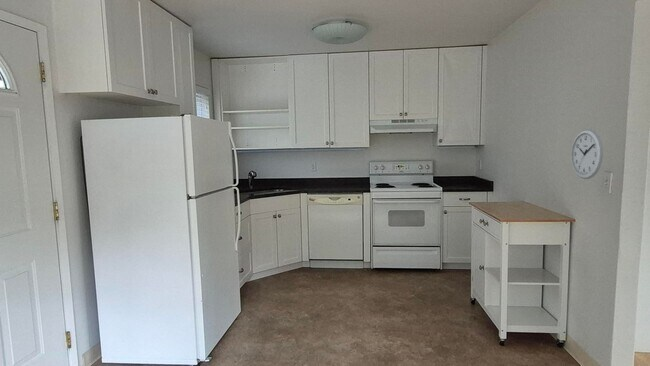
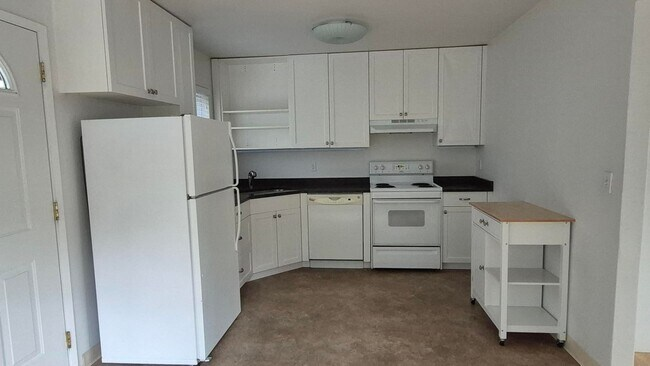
- wall clock (584, 154)
